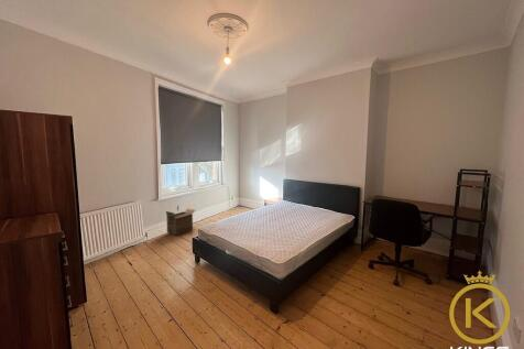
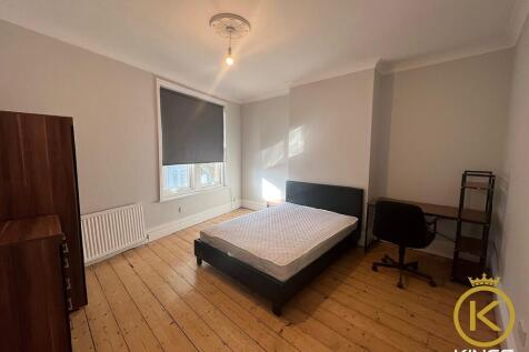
- cardboard box (182, 219)
